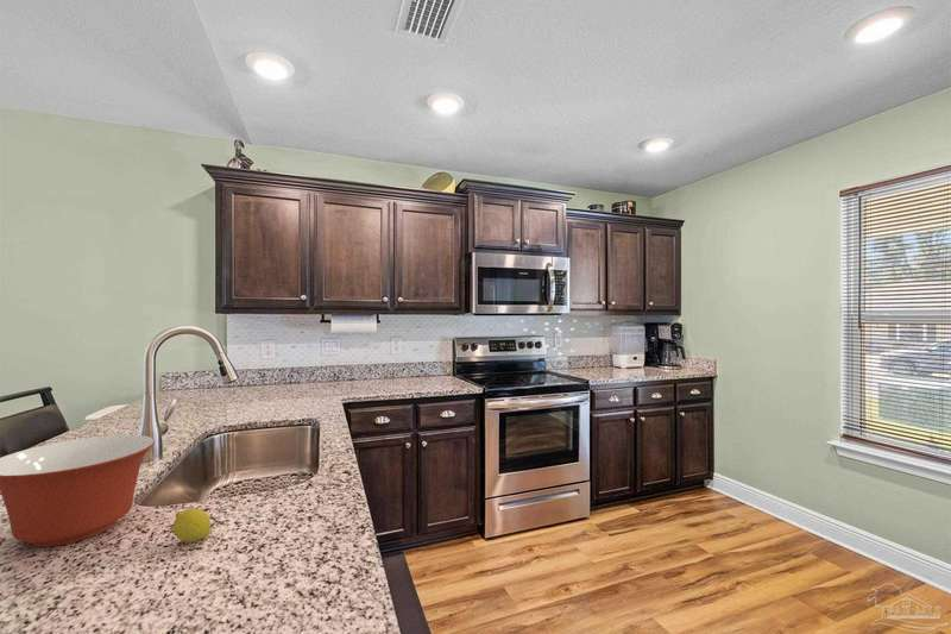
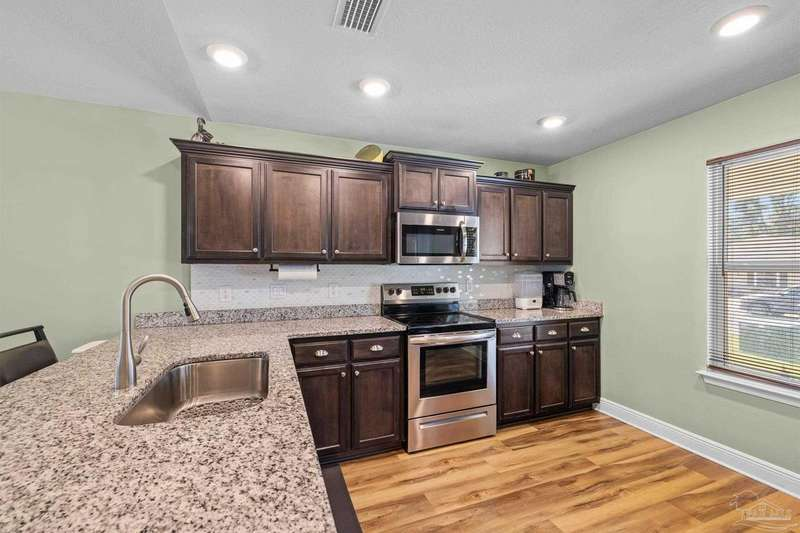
- mixing bowl (76, 490)
- fruit (191, 525)
